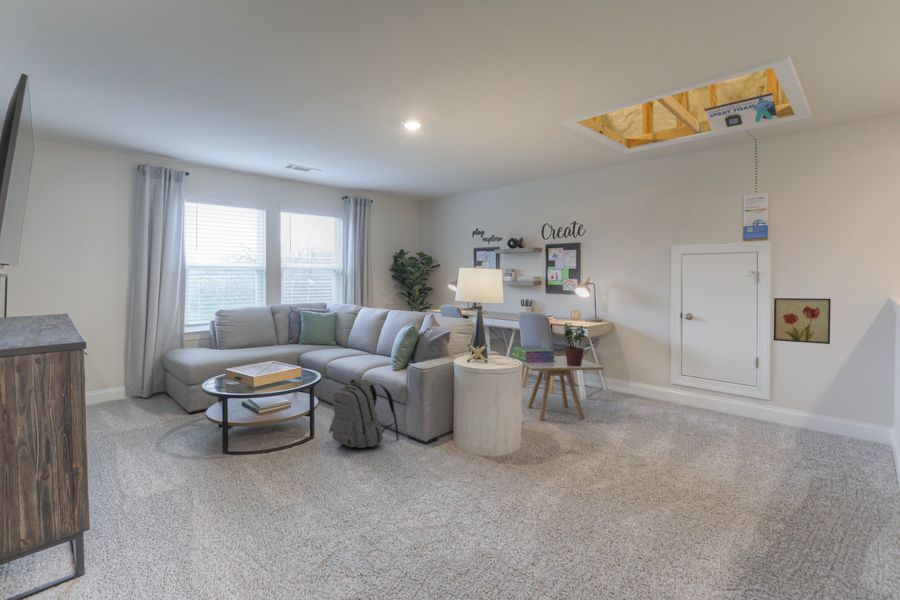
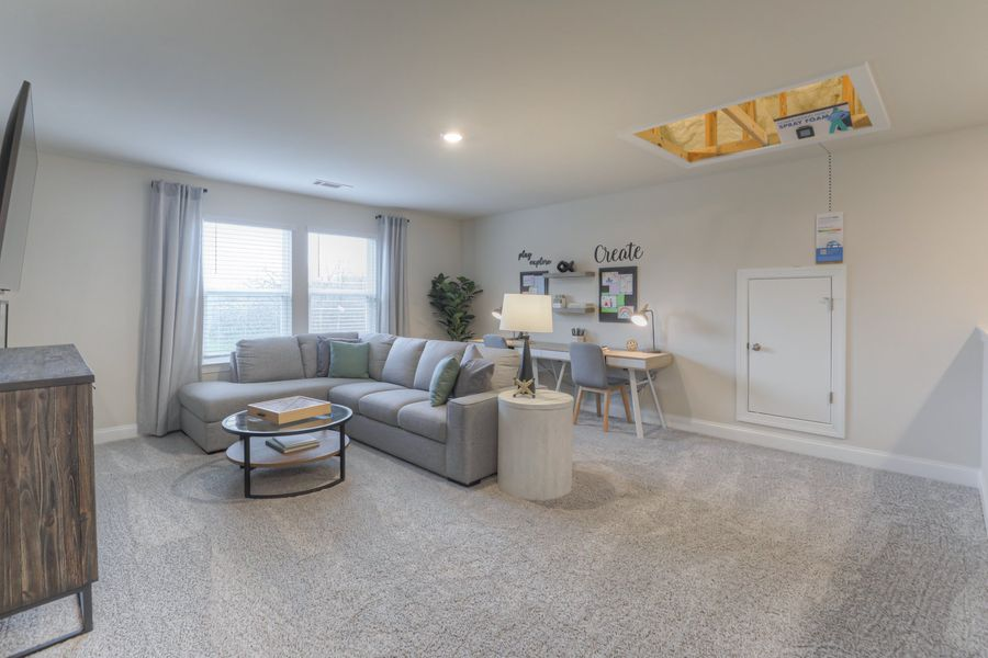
- wall art (801, 320)
- stack of books (532, 353)
- potted plant (575, 344)
- side table (549, 384)
- backpack (362, 409)
